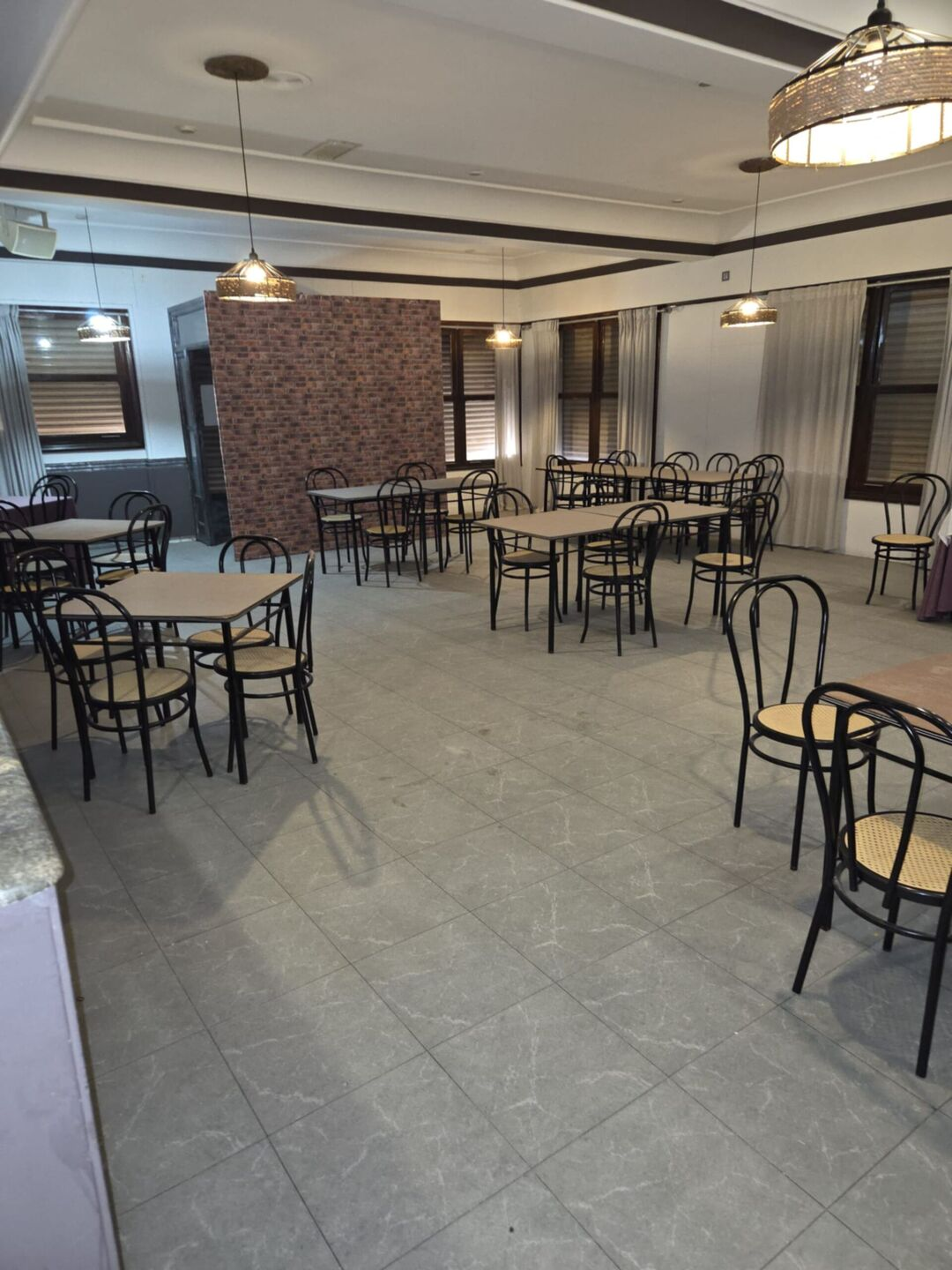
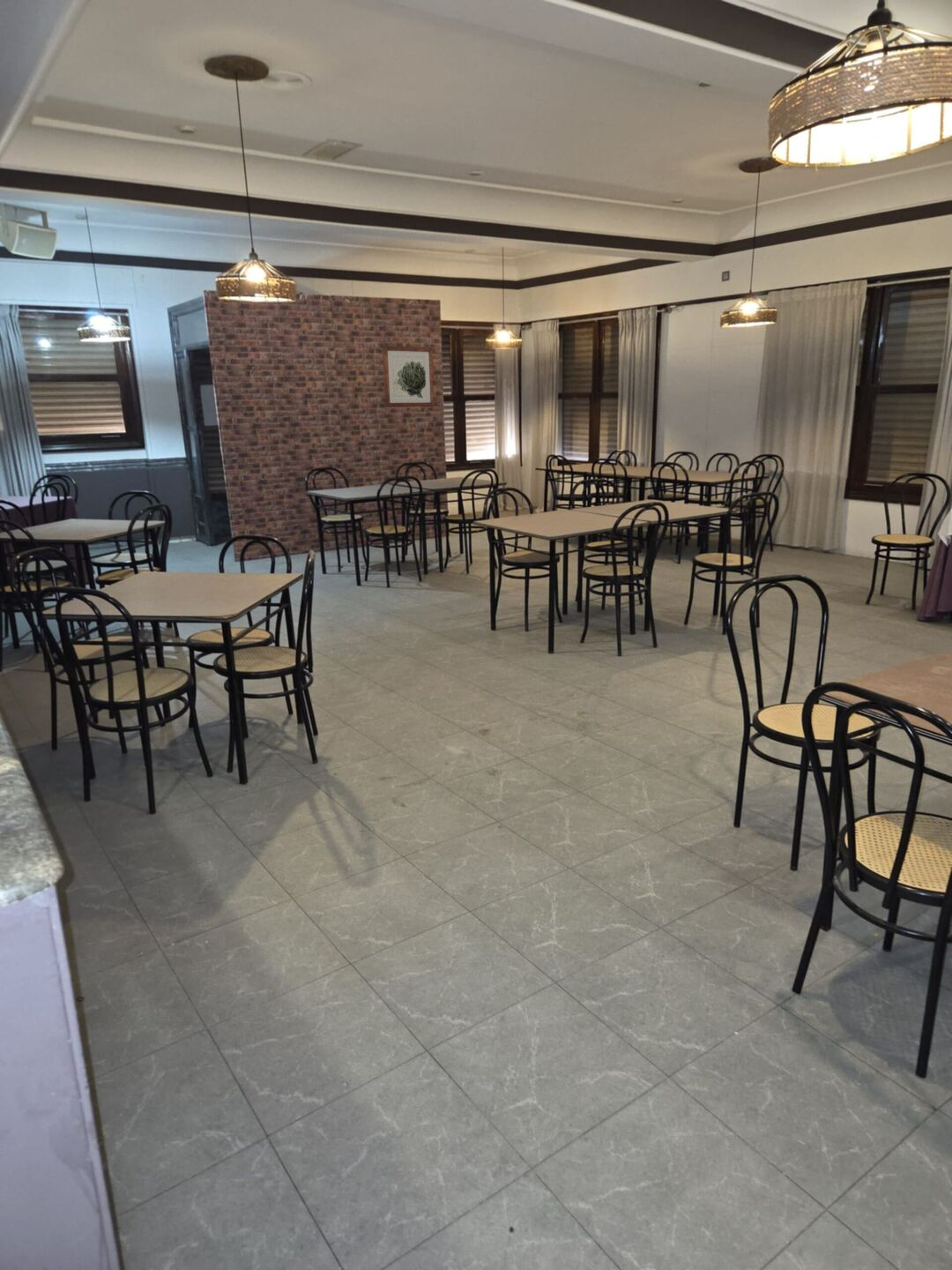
+ wall art (409, 377)
